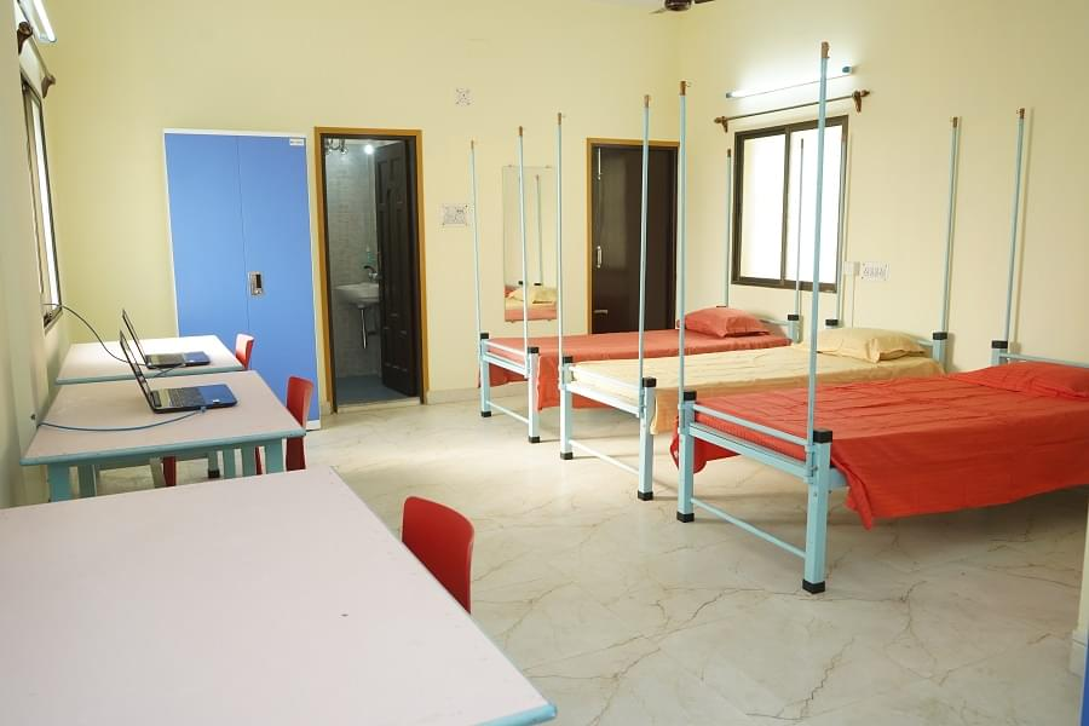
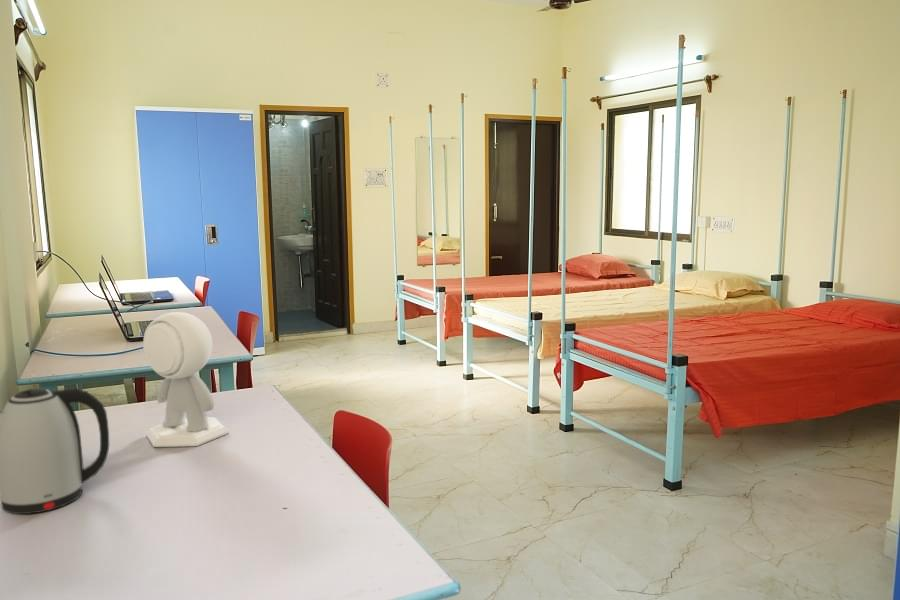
+ desk lamp (183, 373)
+ kettle (53, 441)
